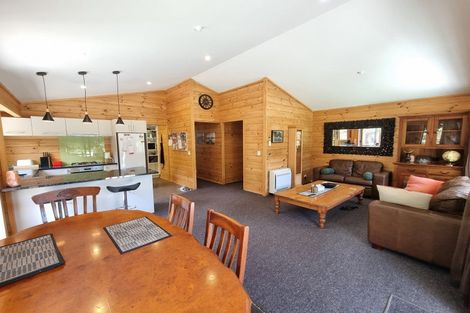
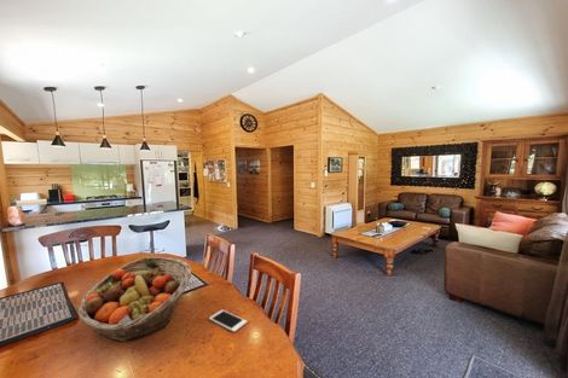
+ cell phone (227, 320)
+ fruit basket (139, 293)
